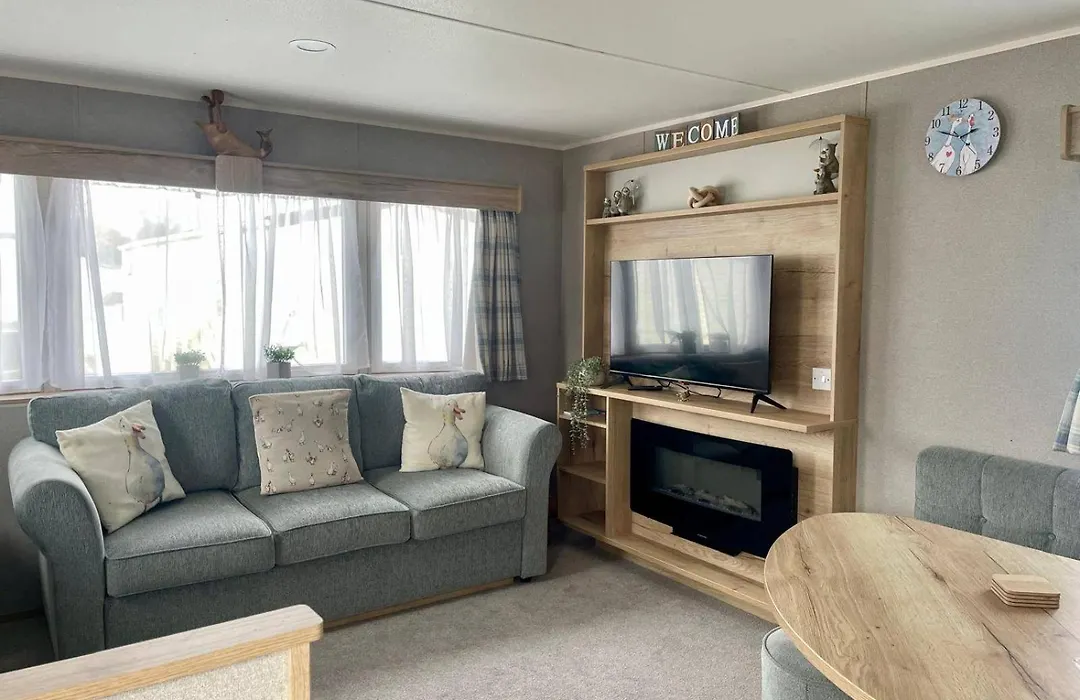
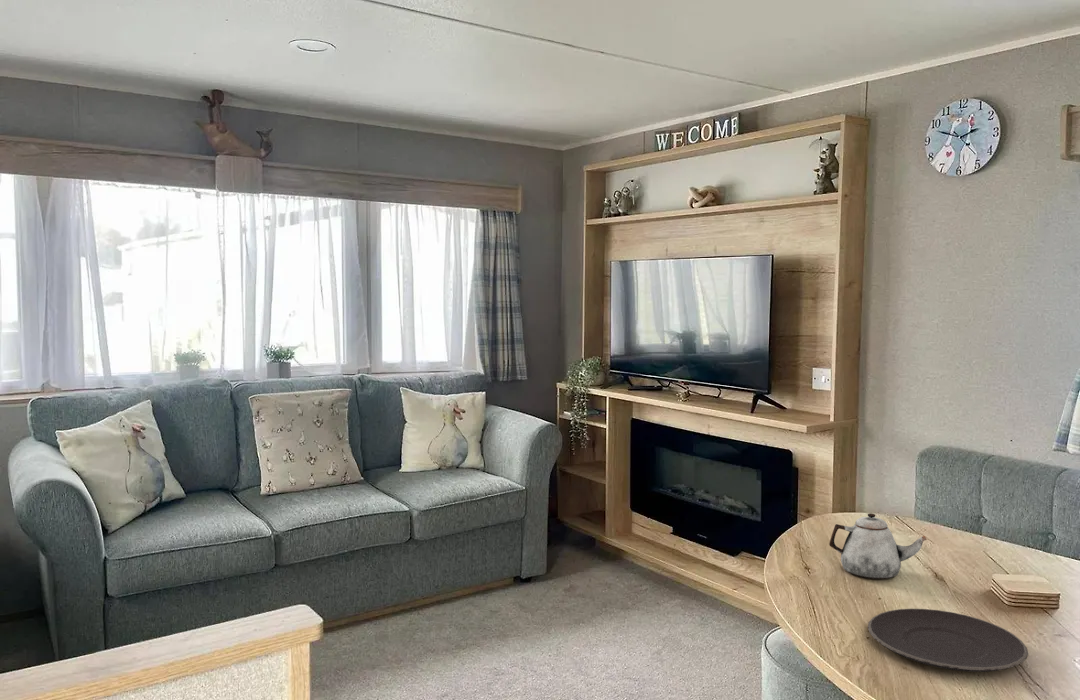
+ teapot (877, 543)
+ plate (944, 640)
